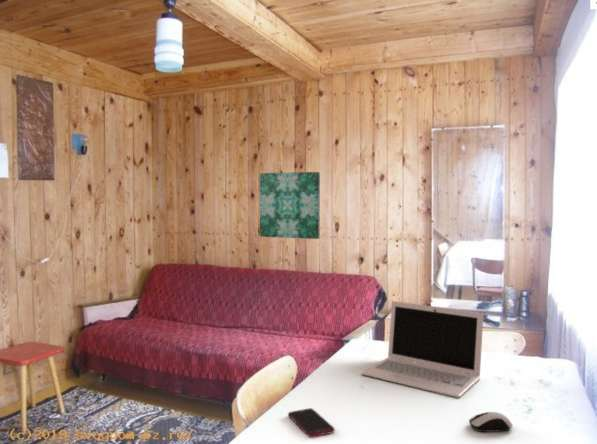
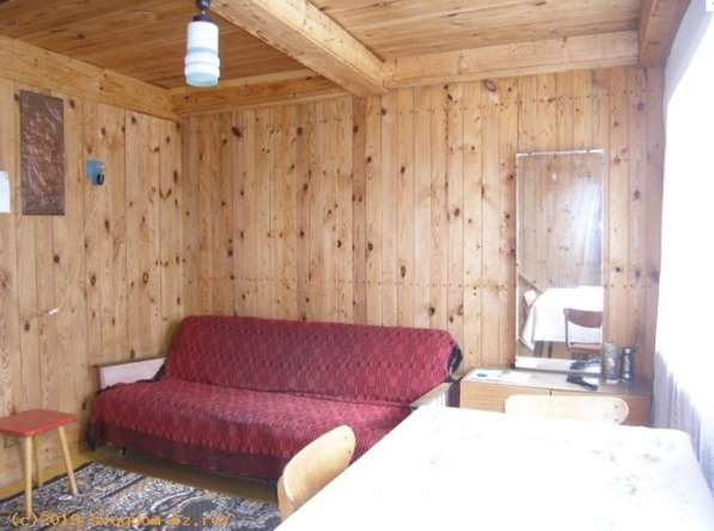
- computer mouse (490, 420)
- cell phone (310, 422)
- laptop (421, 344)
- wall art (289, 205)
